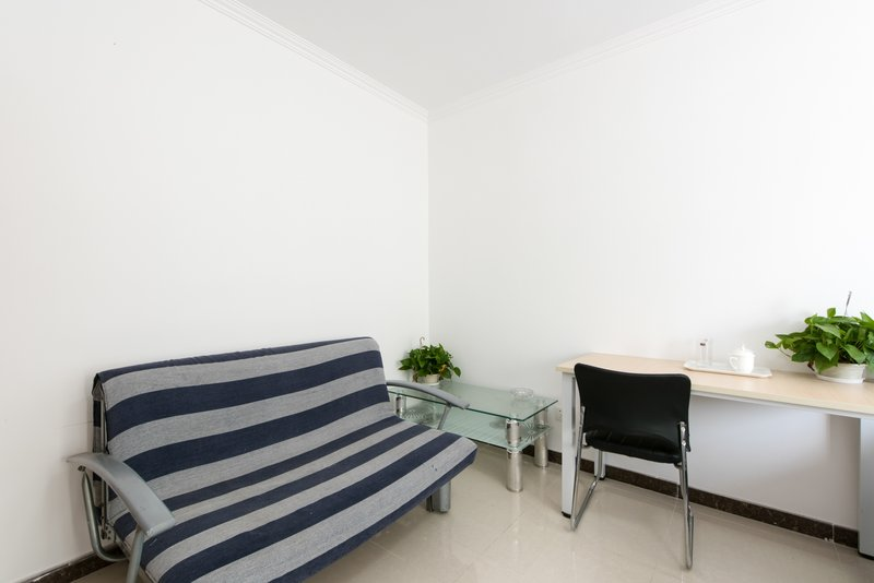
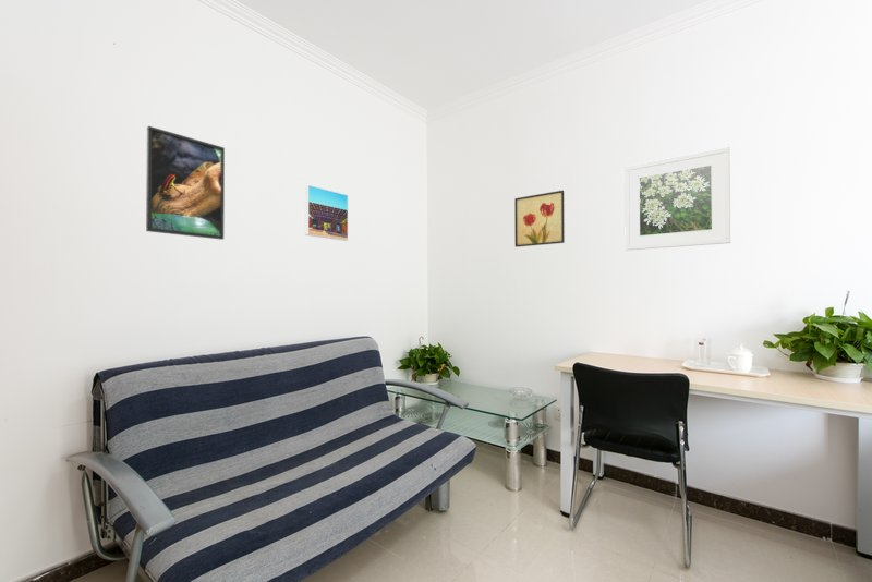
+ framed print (187, 186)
+ wall art (538, 219)
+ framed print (674, 202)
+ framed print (327, 214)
